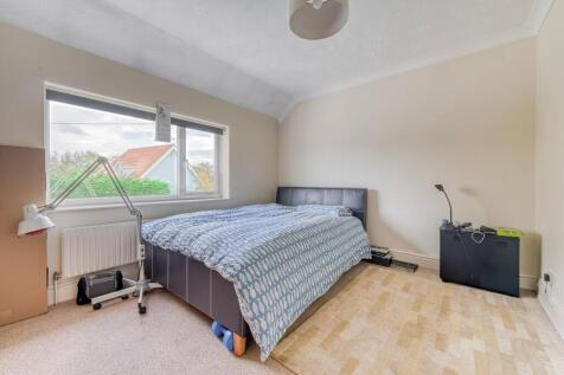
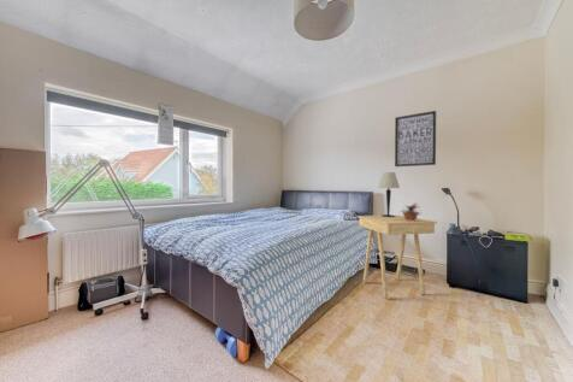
+ table lamp (388, 194)
+ wall art (414, 140)
+ potted plant (410, 210)
+ side table (398, 257)
